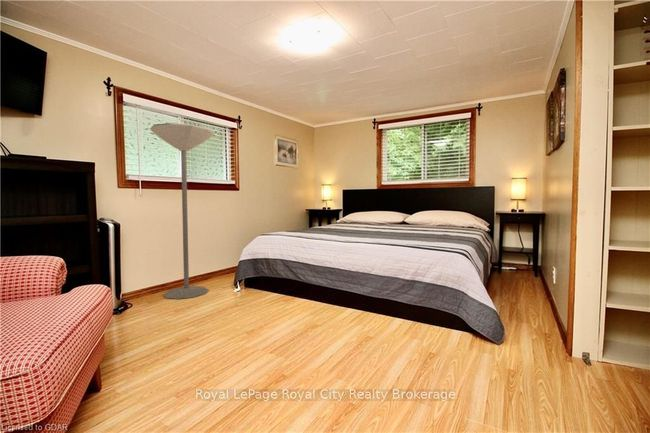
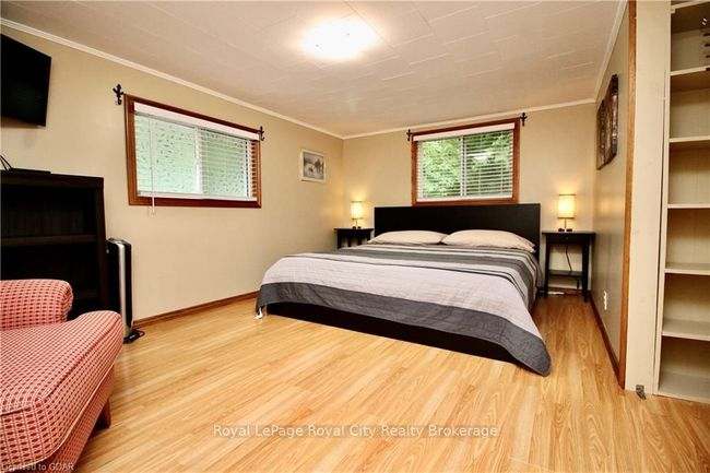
- floor lamp (184, 212)
